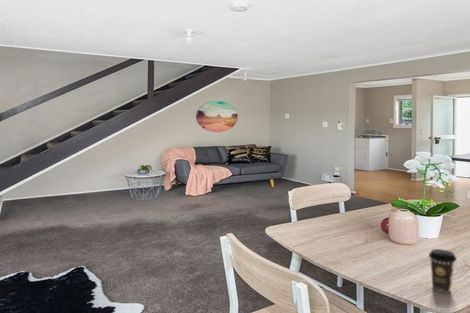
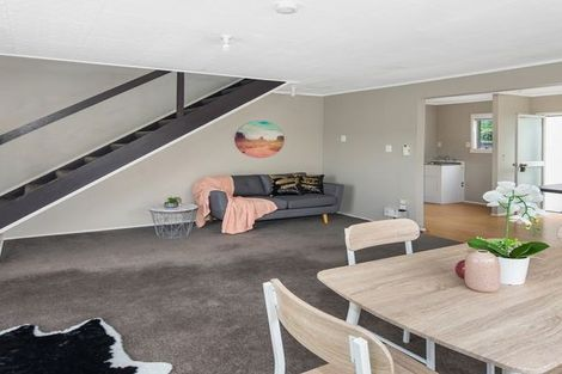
- coffee cup (442, 270)
